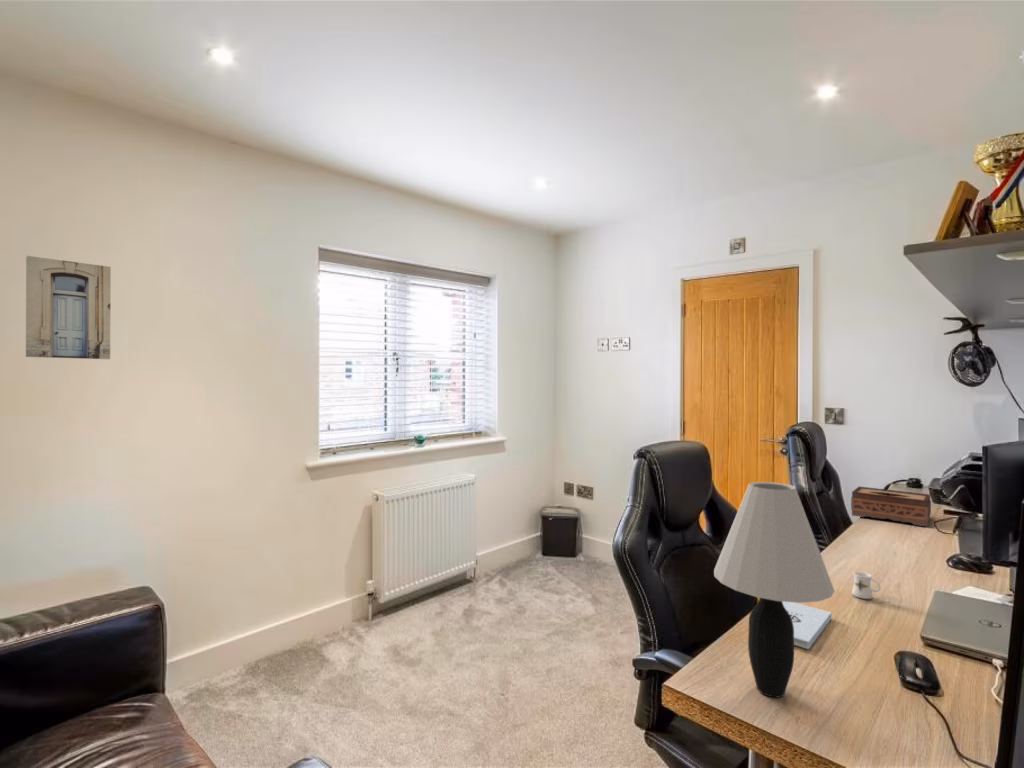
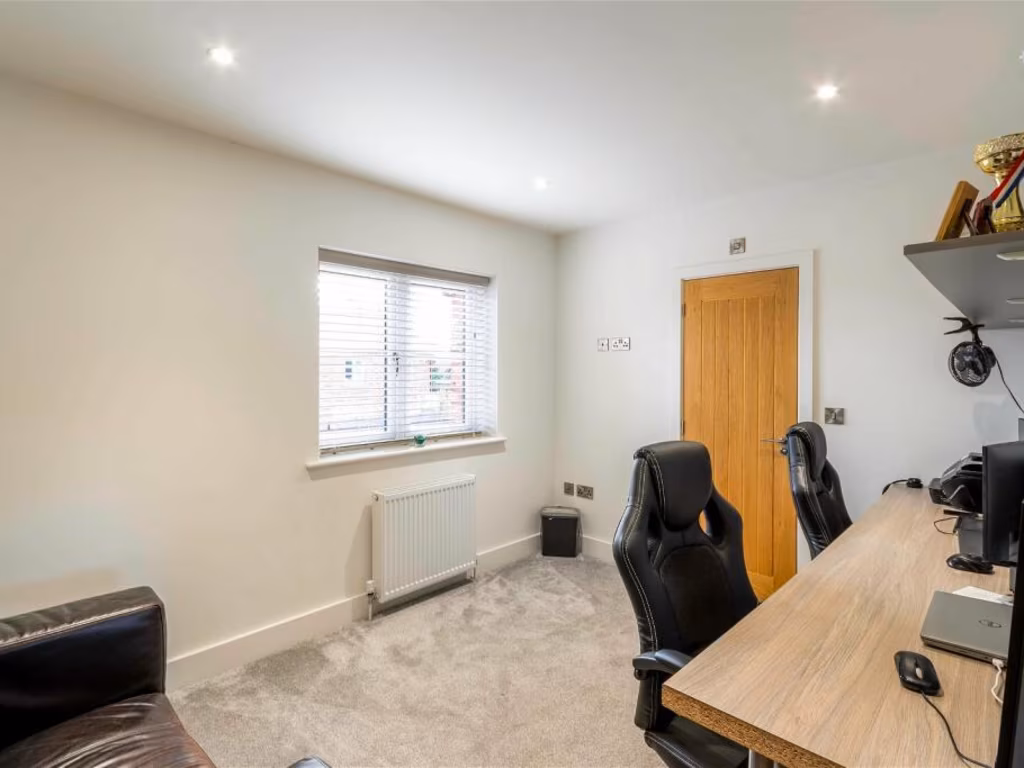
- table lamp (771, 587)
- tissue box (890, 505)
- mug (878, 588)
- wall art (69, 310)
- notepad (792, 621)
